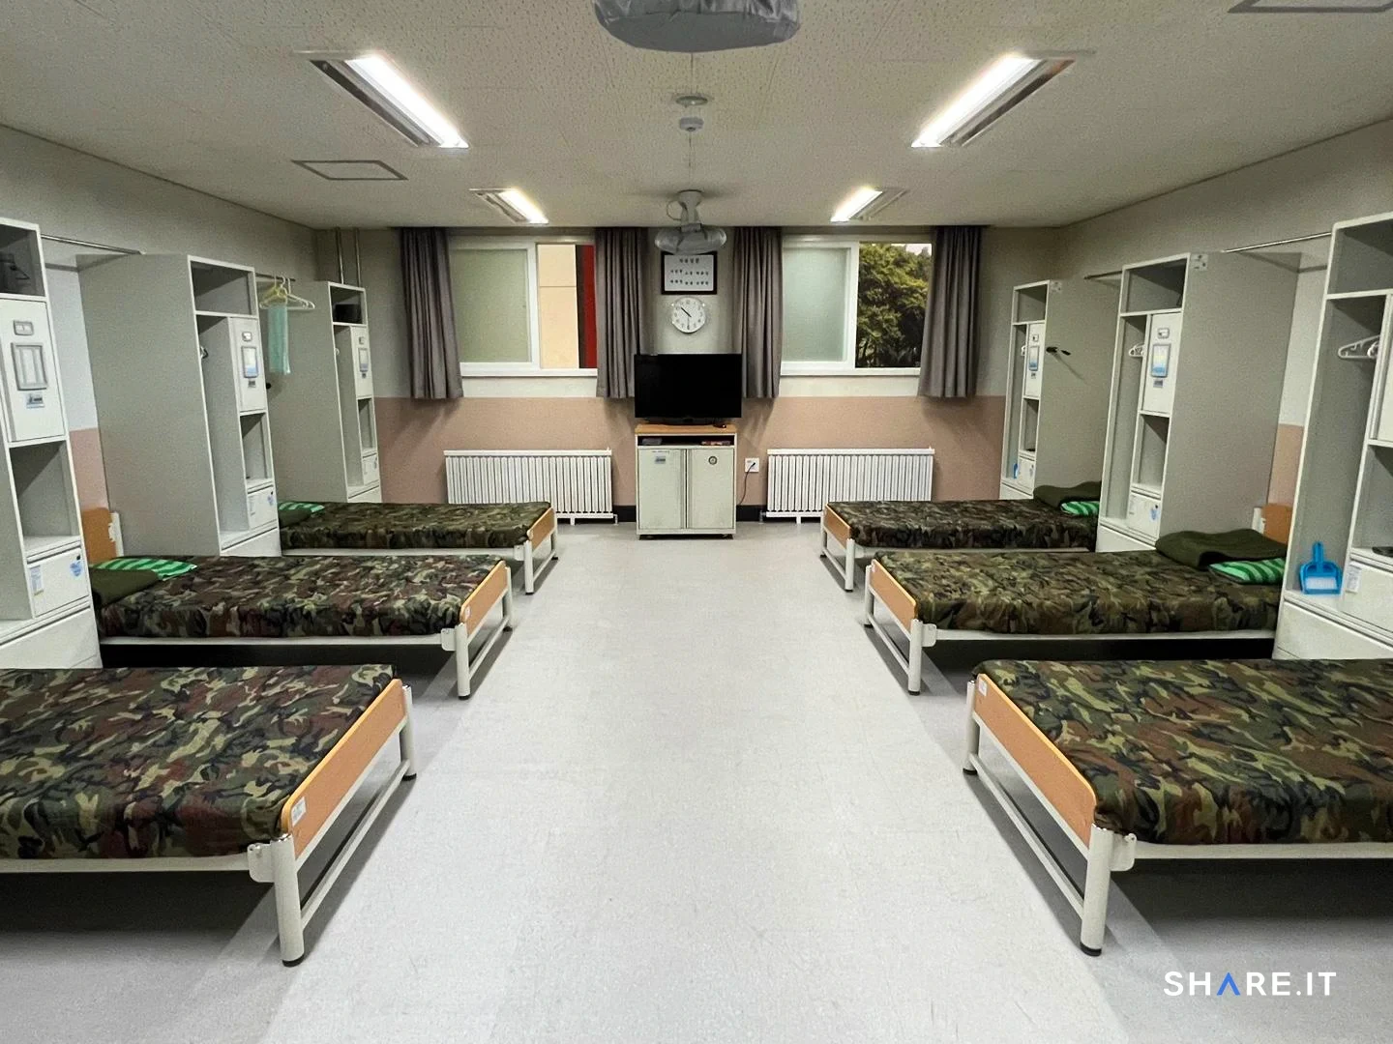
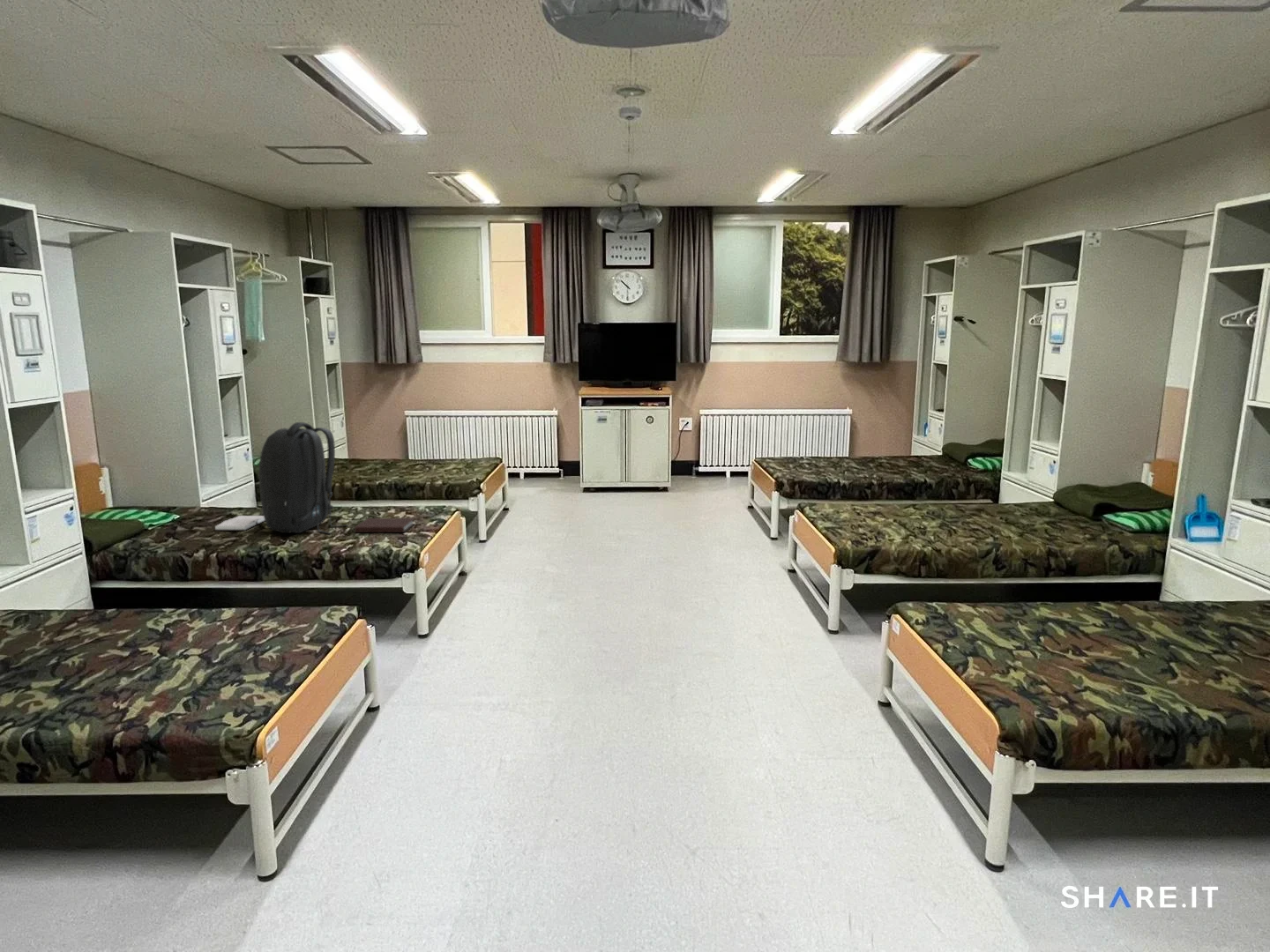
+ notebook (385, 525)
+ backpack (303, 476)
+ hardback book (242, 522)
